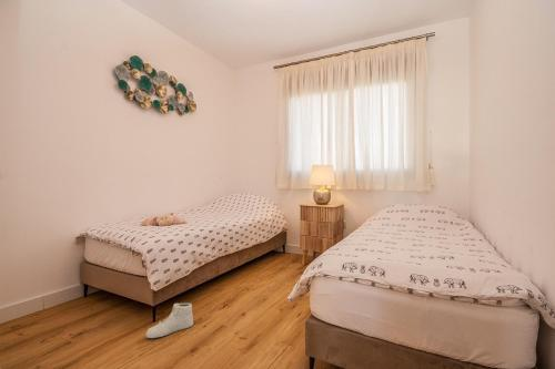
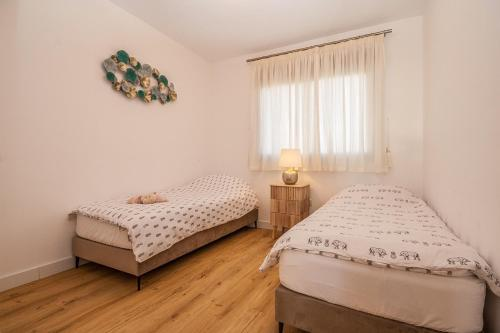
- sneaker (170, 317)
